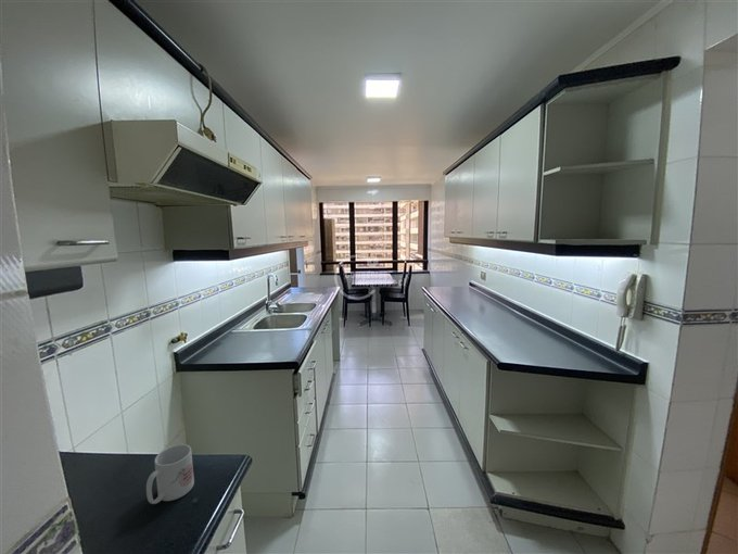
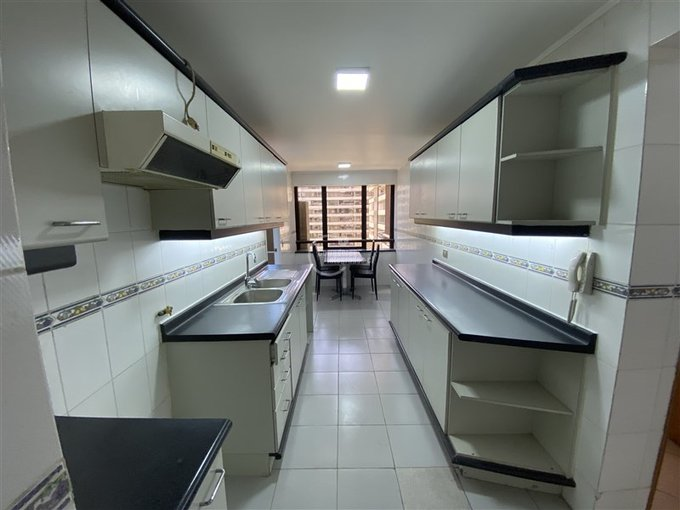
- mug (168, 476)
